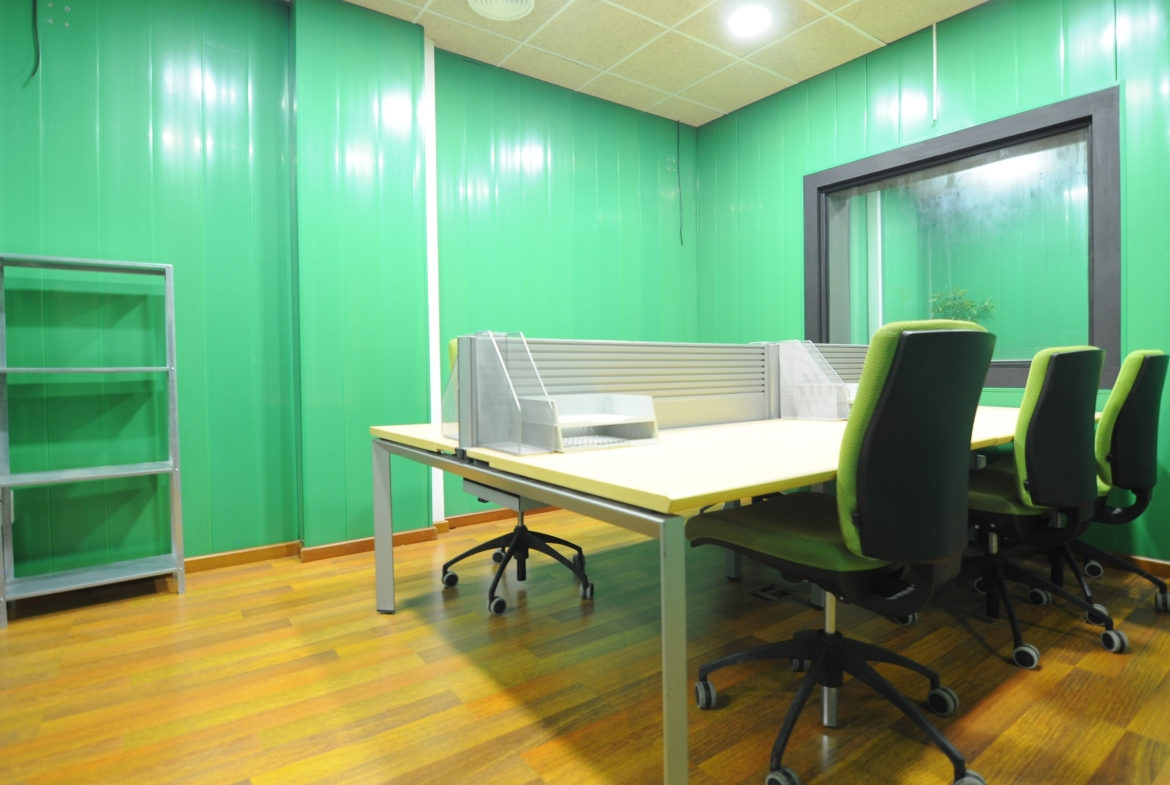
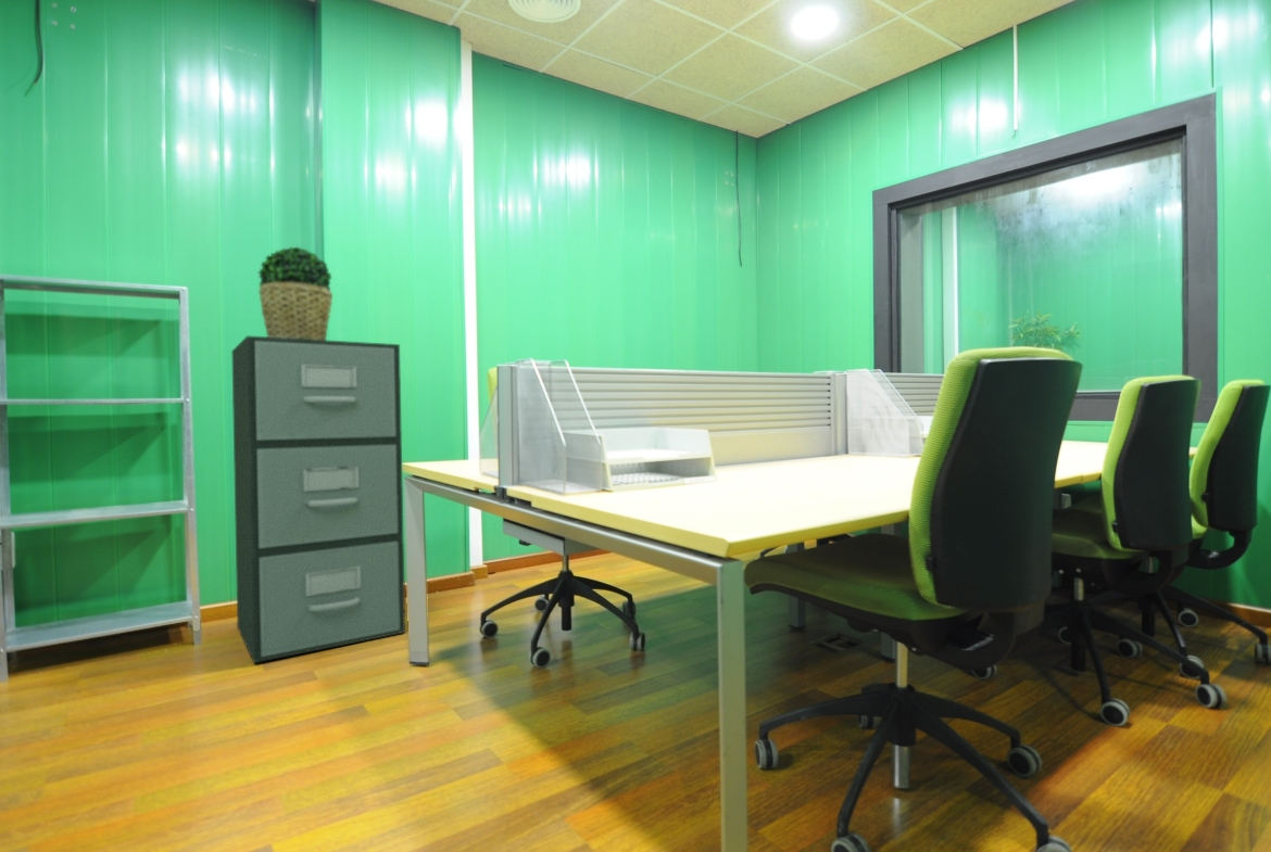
+ potted plant (295, 295)
+ filing cabinet (317, 488)
